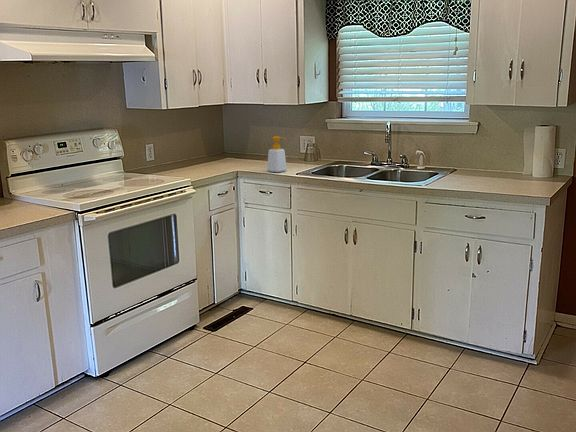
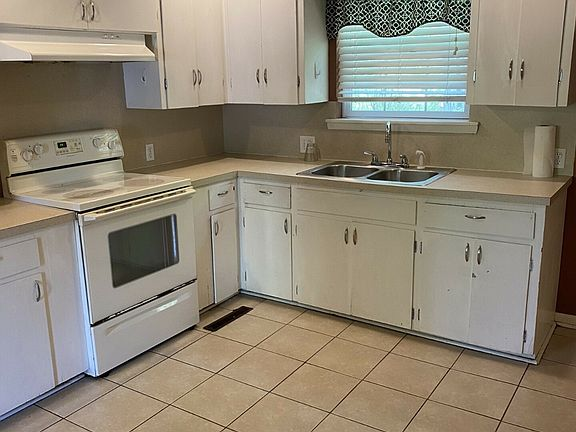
- soap bottle (279, 154)
